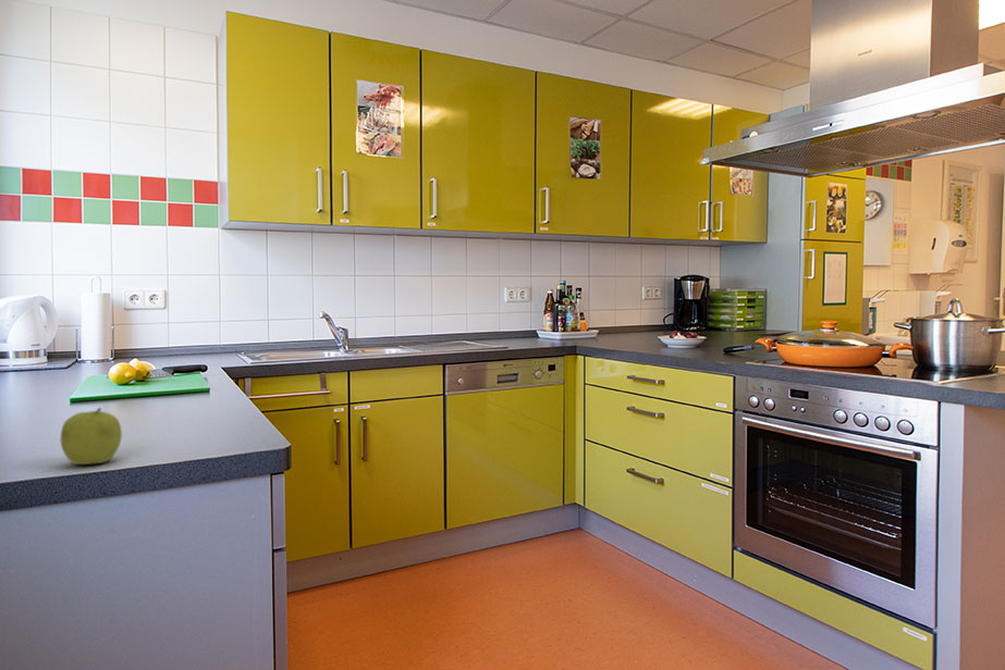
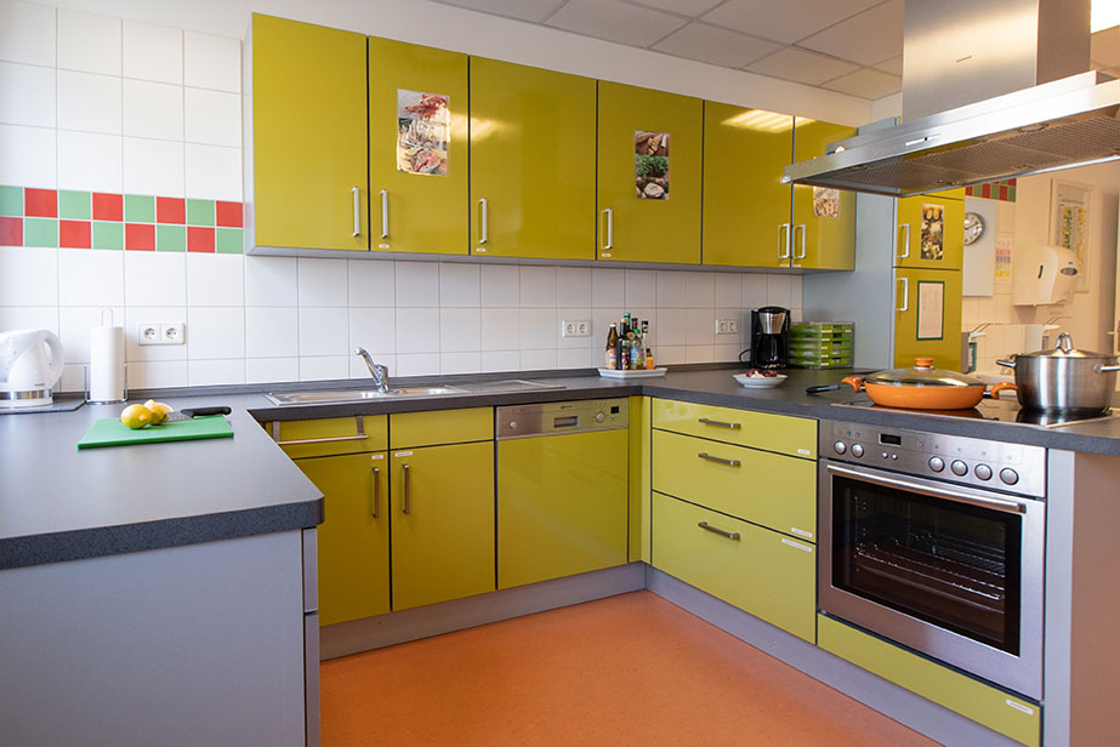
- fruit (91, 434)
